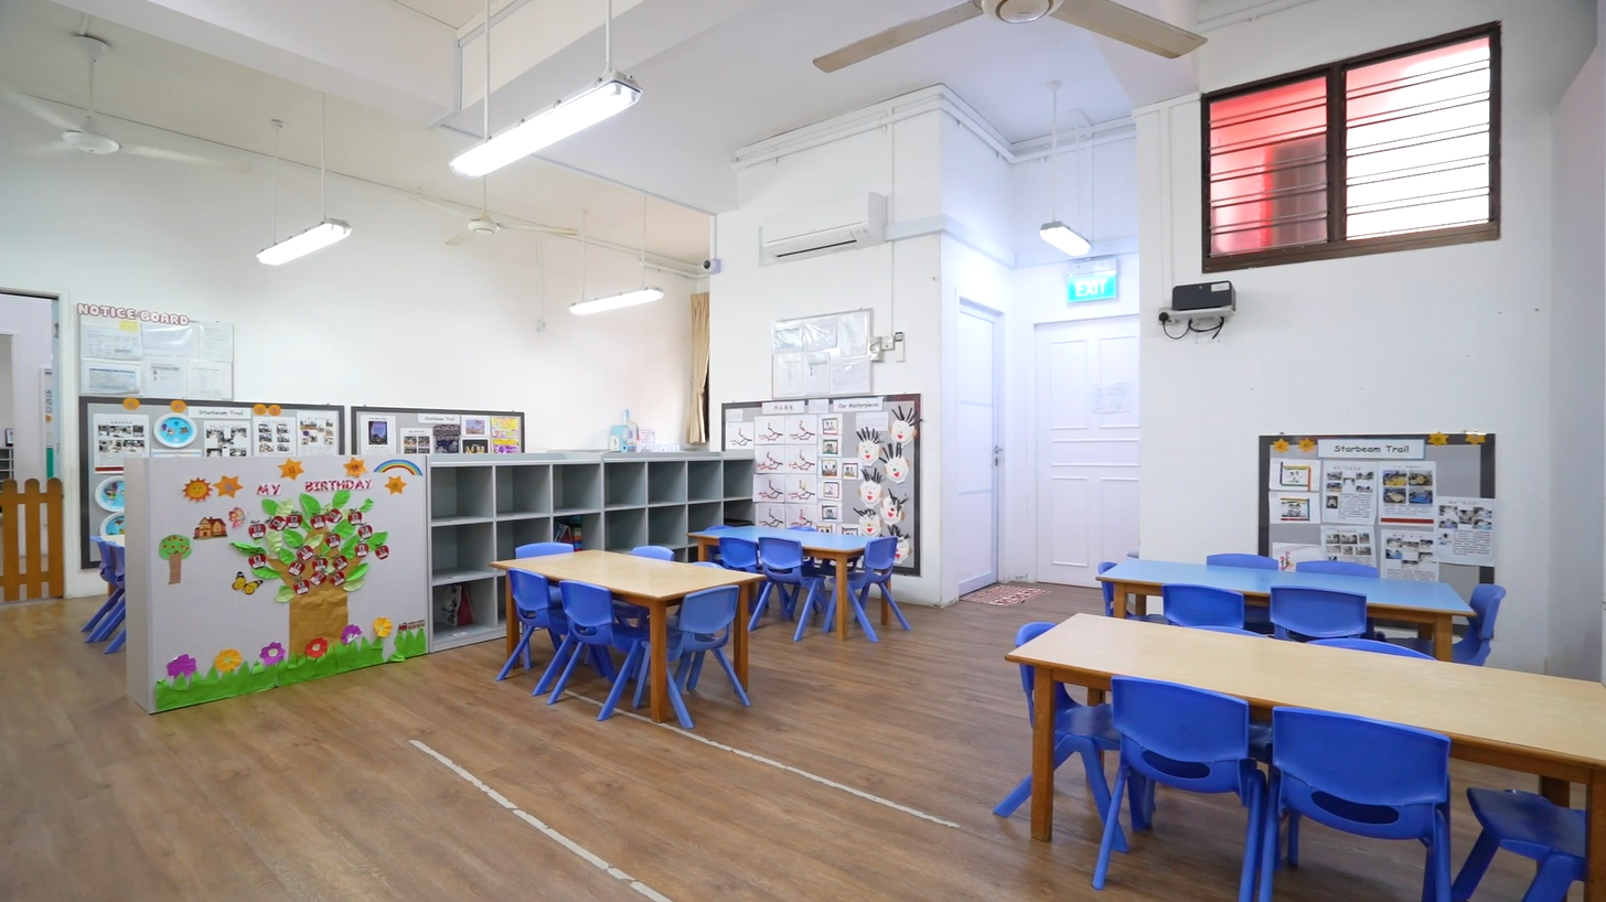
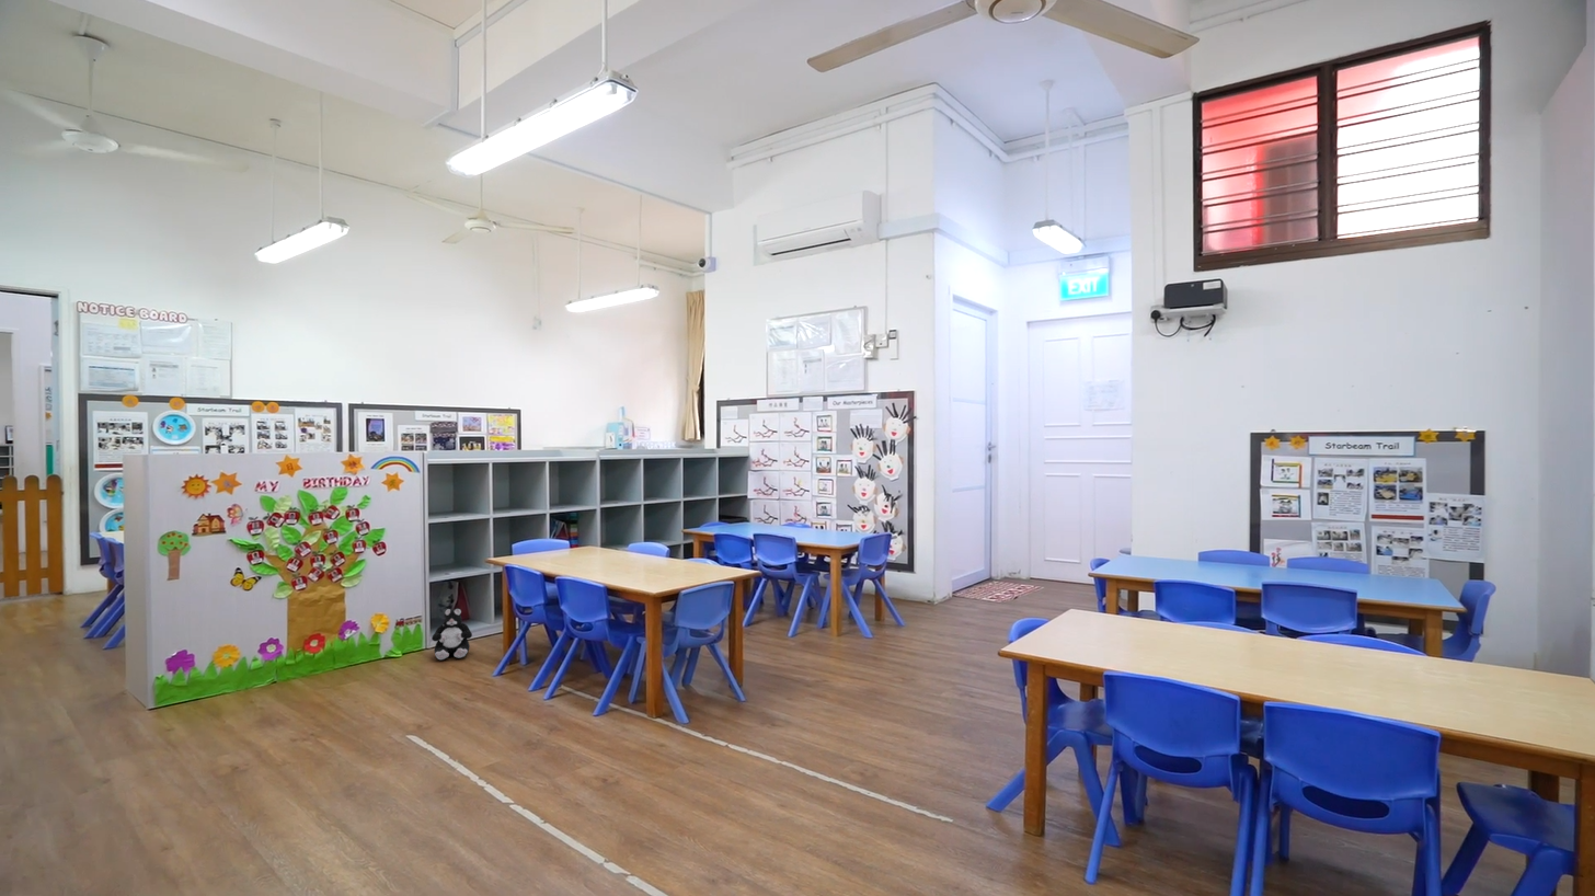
+ plush toy (451, 632)
